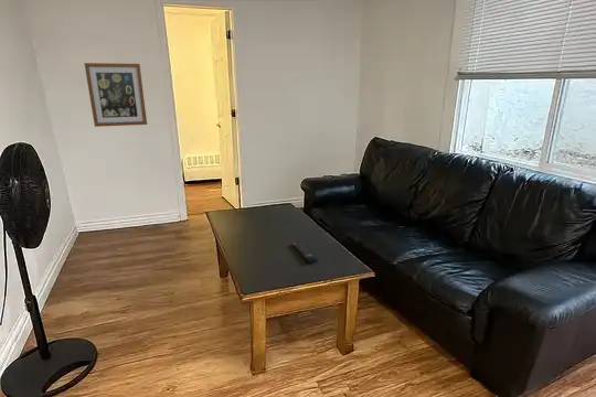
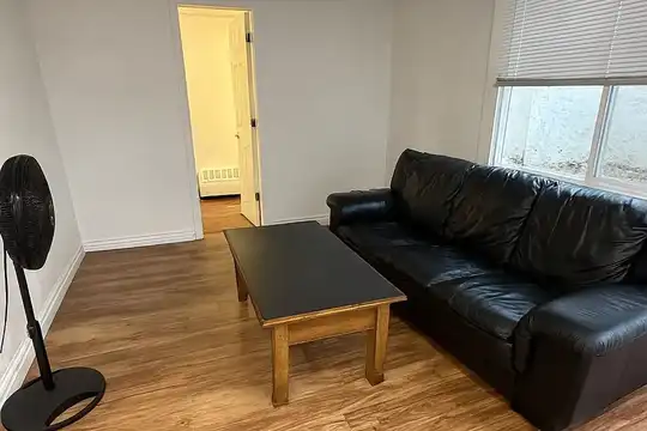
- remote control (304, 251)
- wall art (117, 95)
